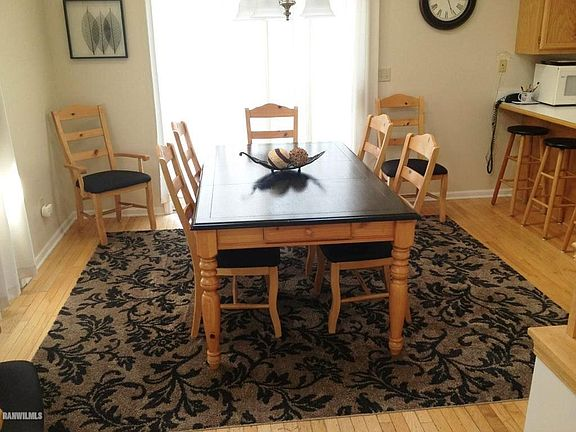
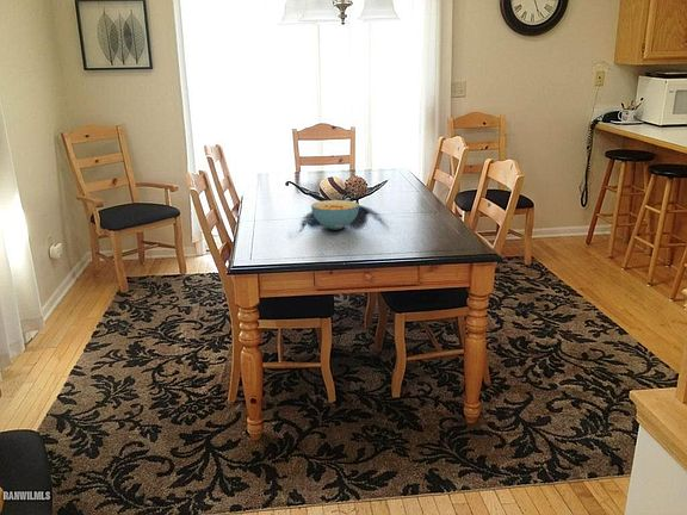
+ cereal bowl (335, 216)
